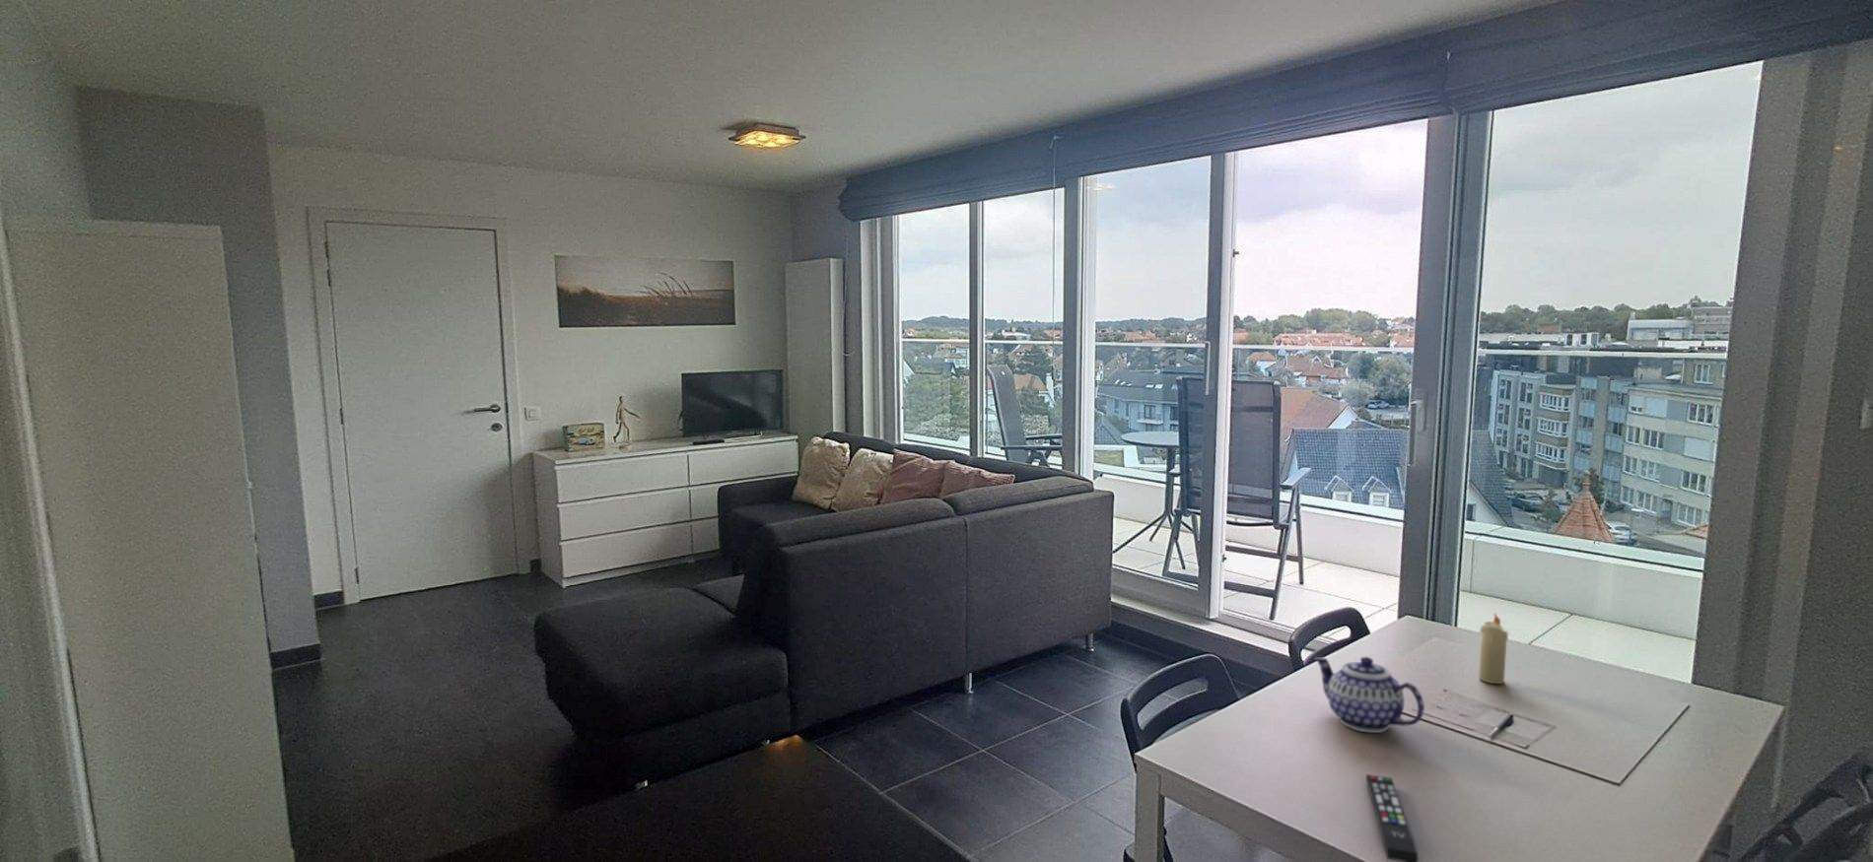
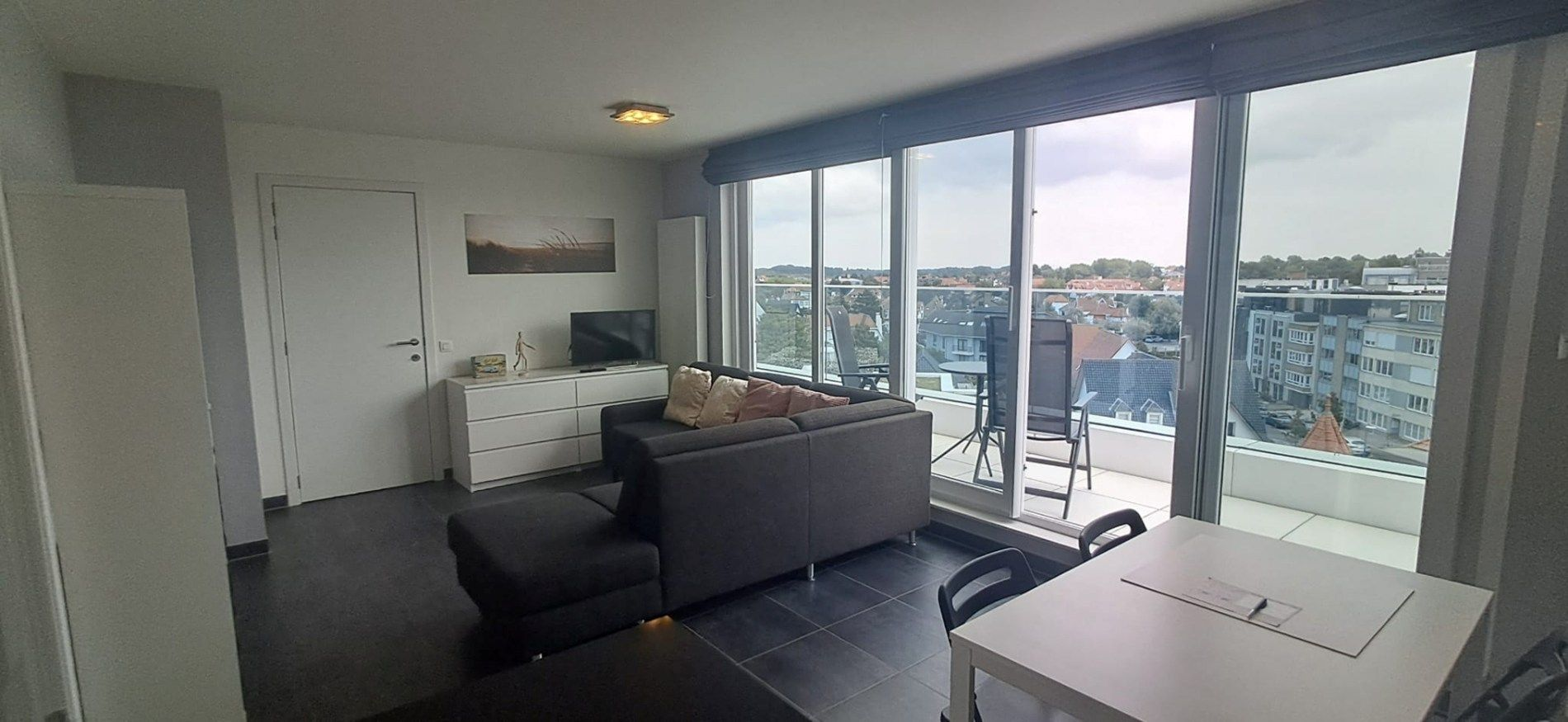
- remote control (1389, 814)
- teapot (1365, 690)
- candle (1492, 646)
